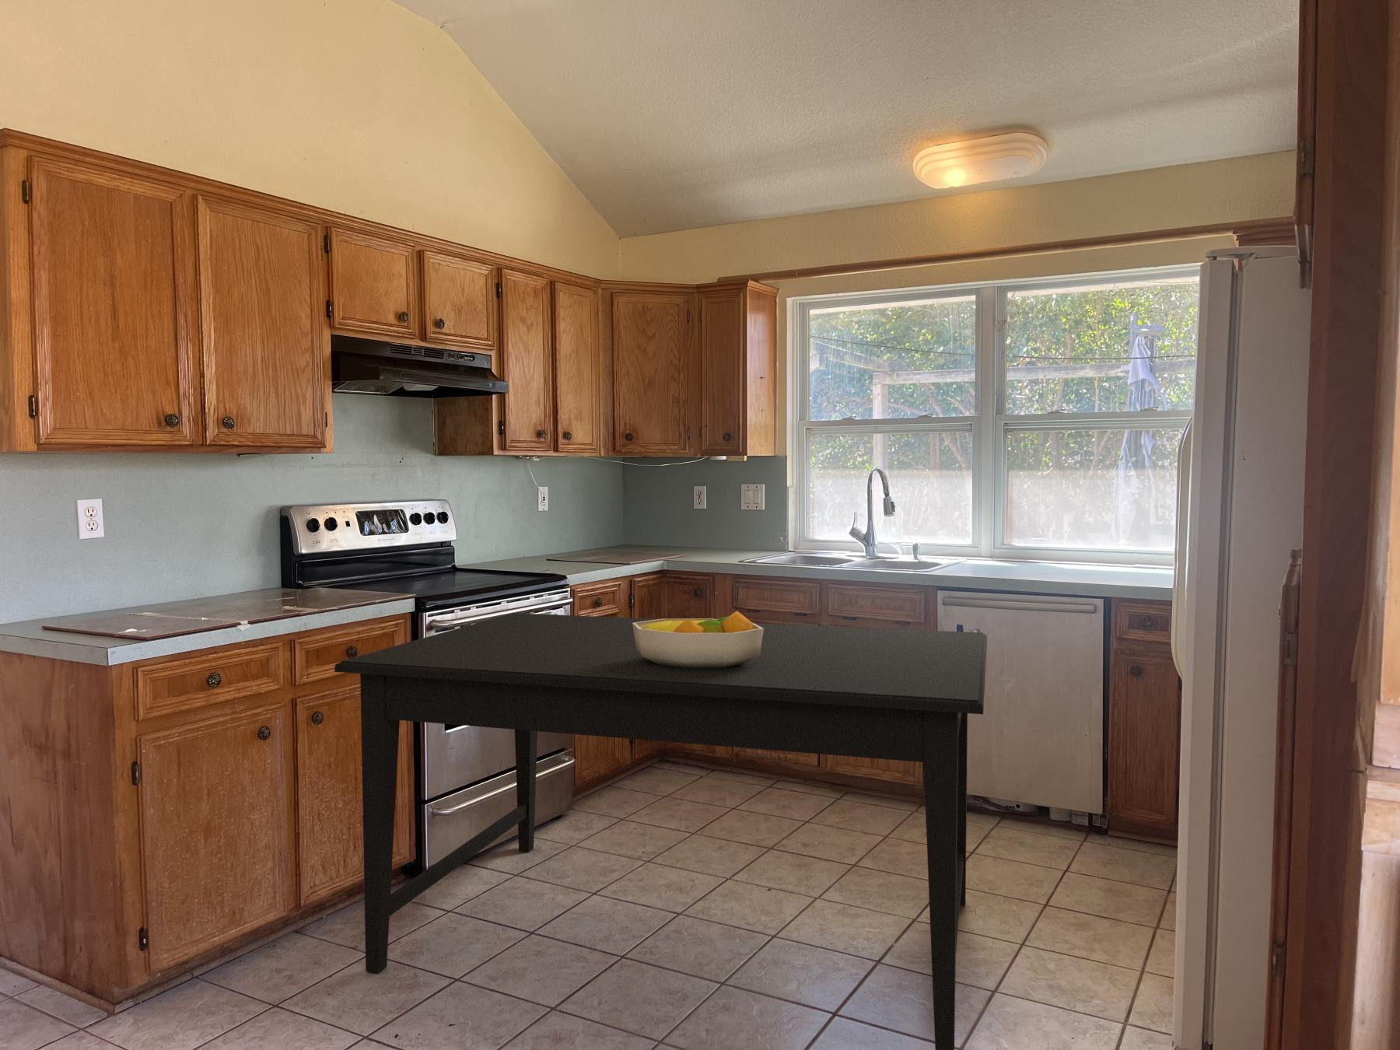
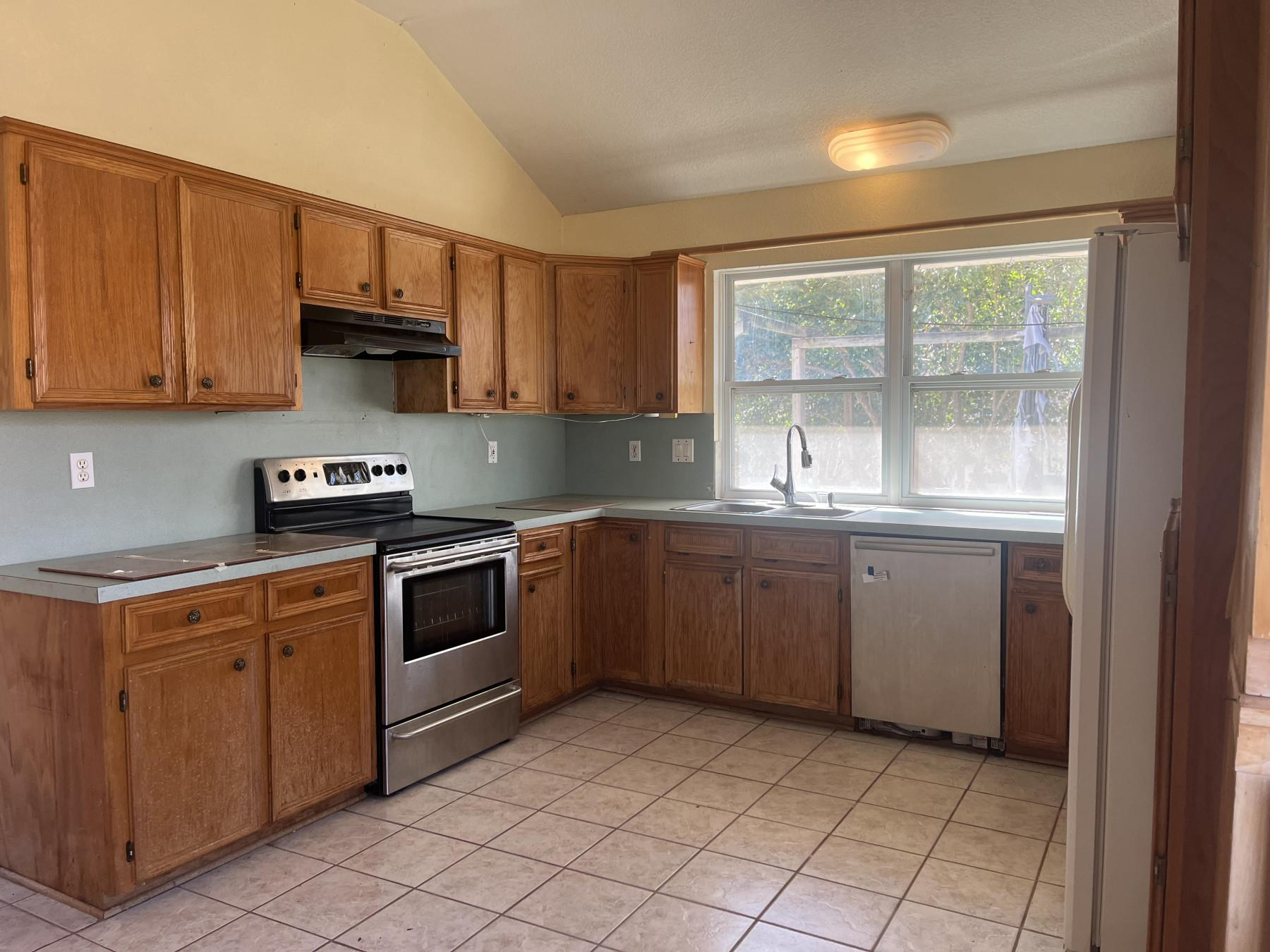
- dining table (694, 743)
- fruit bowl (696, 634)
